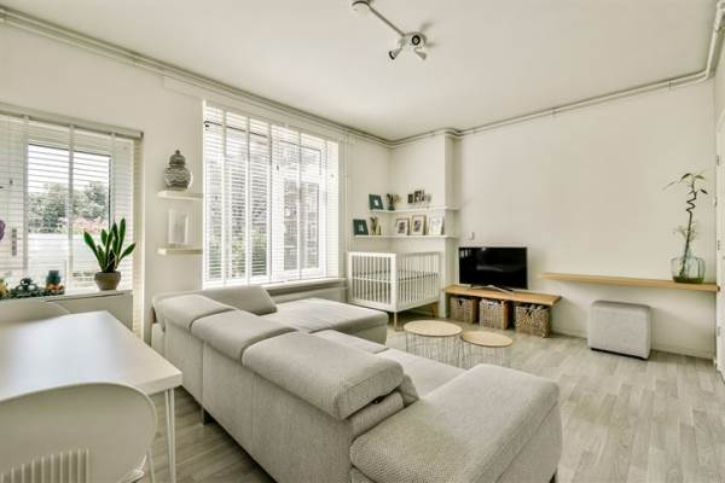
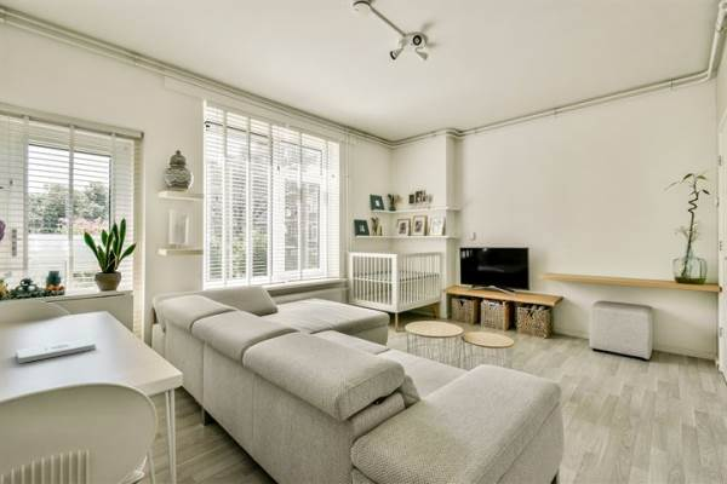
+ notepad (57, 348)
